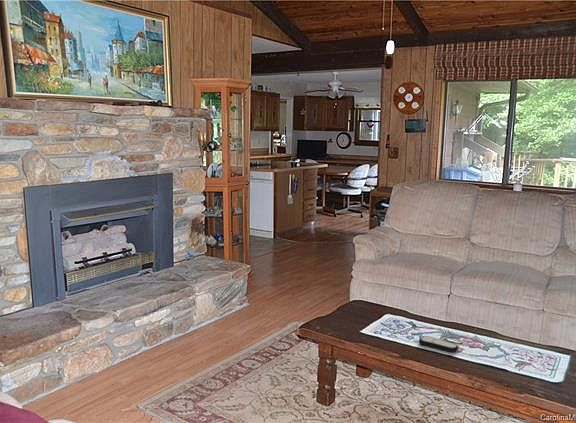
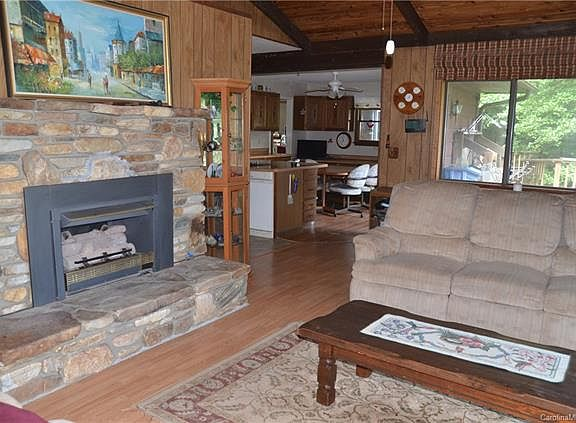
- remote control (438, 343)
